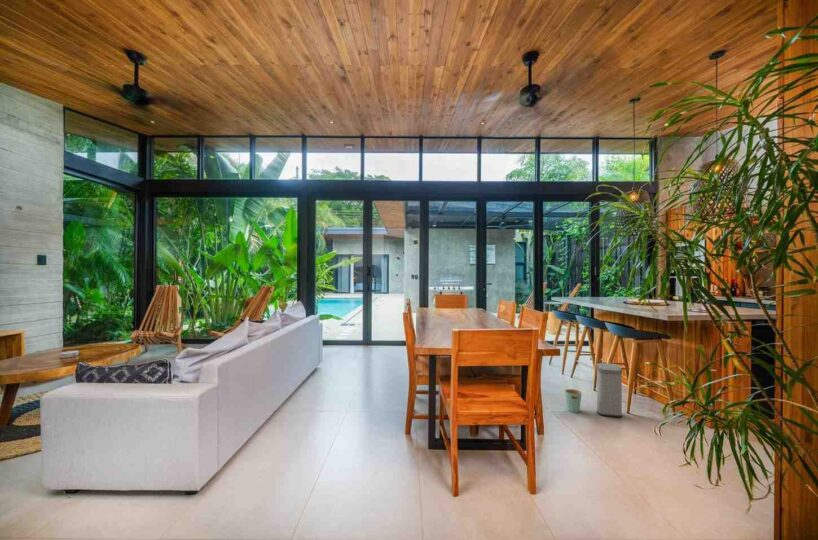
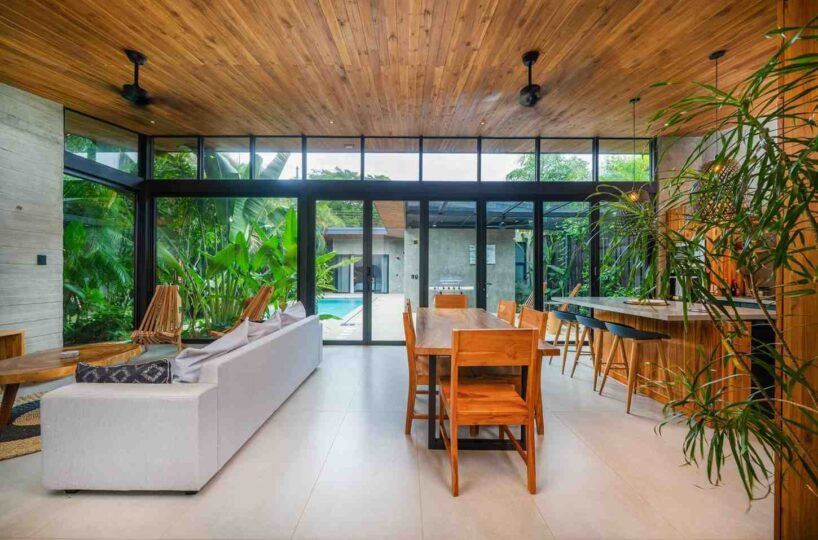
- trash can (597, 388)
